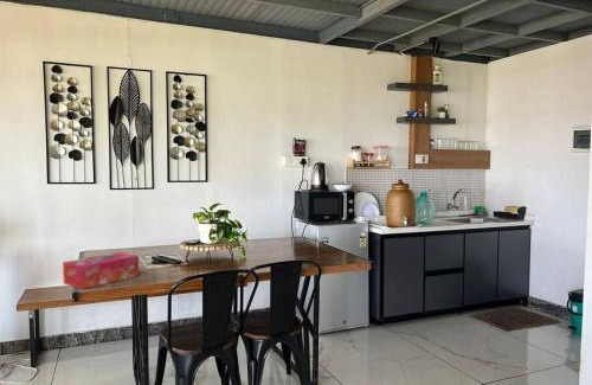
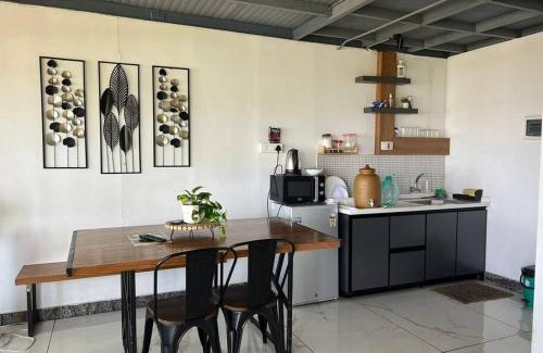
- tissue box (102, 269)
